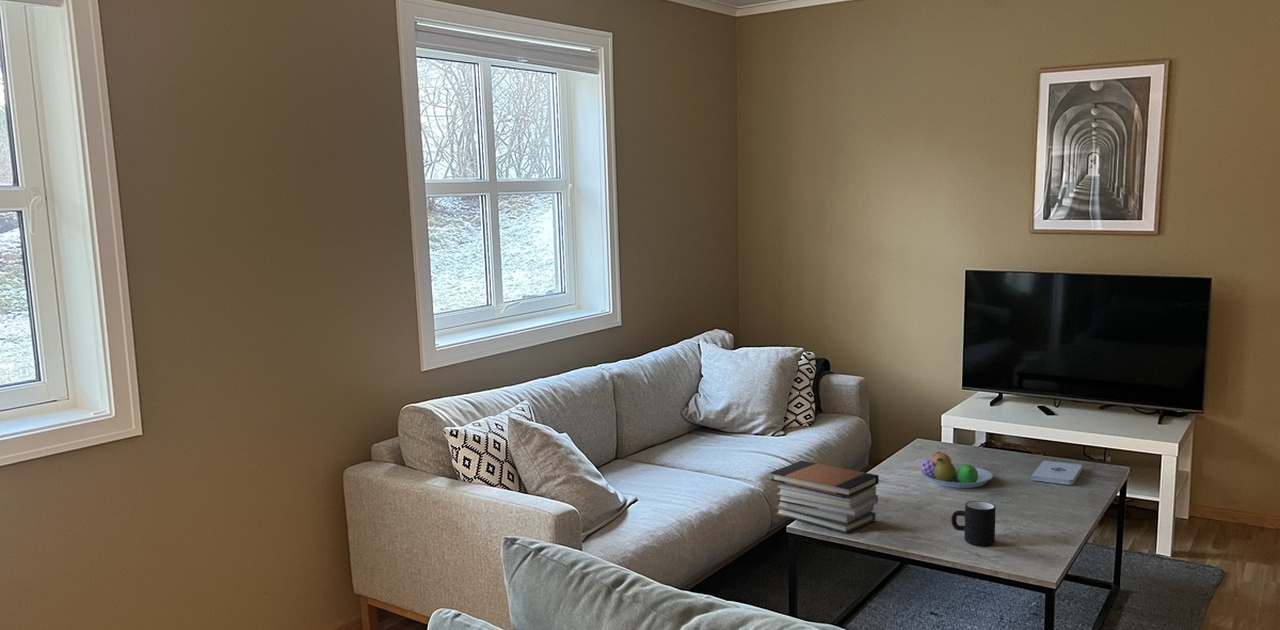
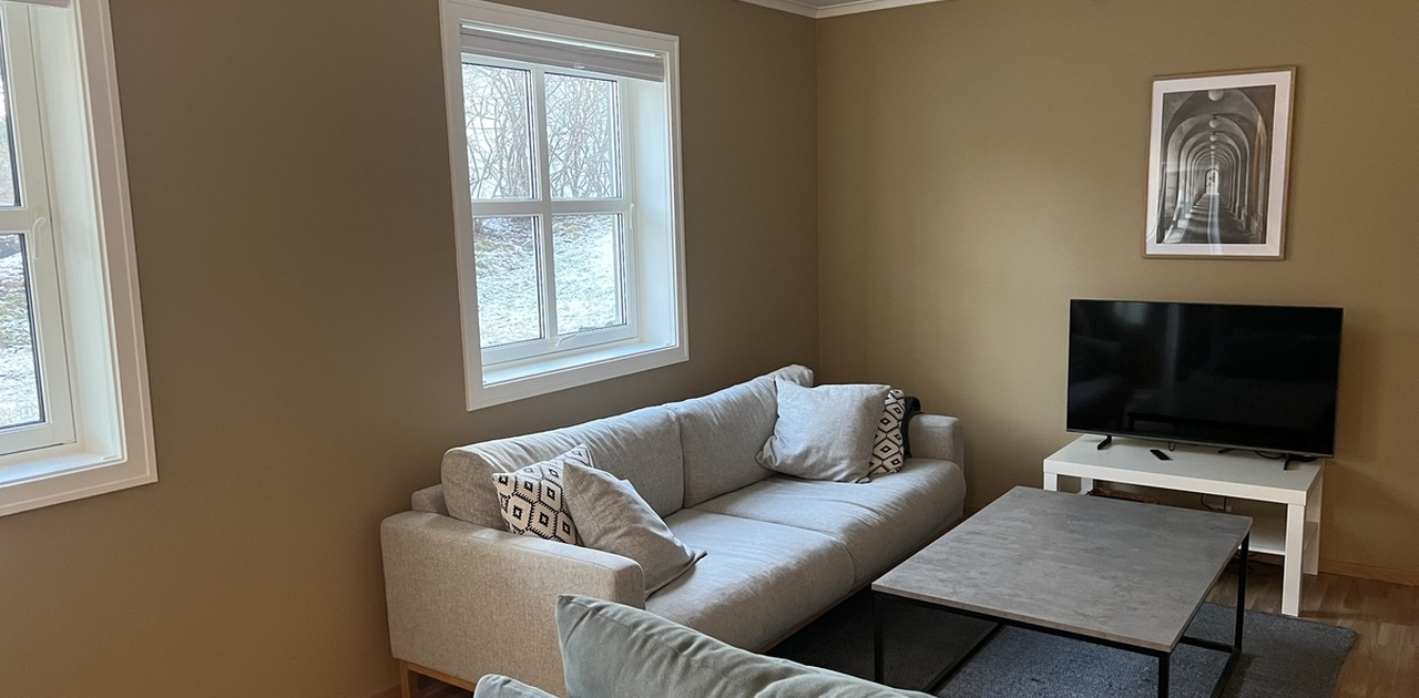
- mug (972, 522)
- notepad (1057, 472)
- fruit bowl (956, 467)
- book stack (825, 495)
